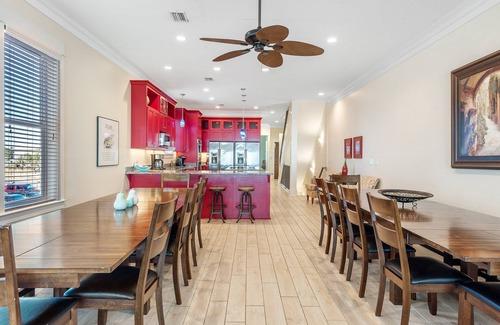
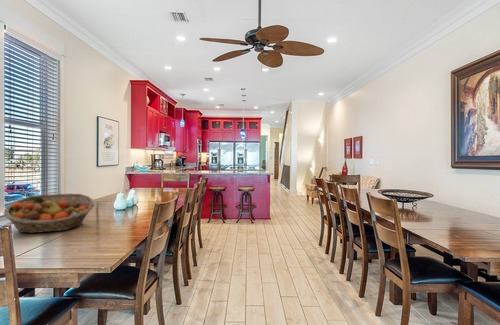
+ fruit basket (52, 211)
